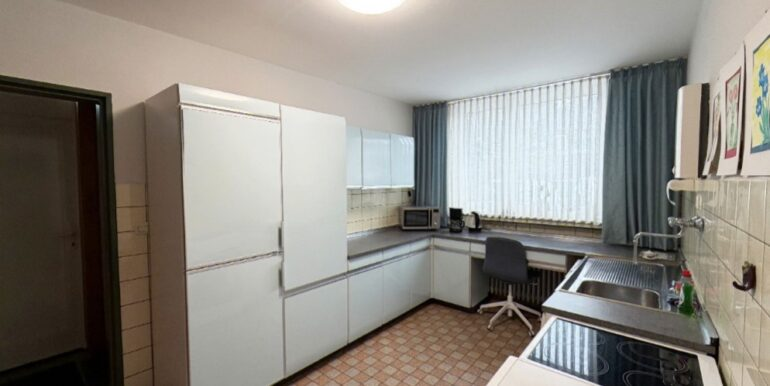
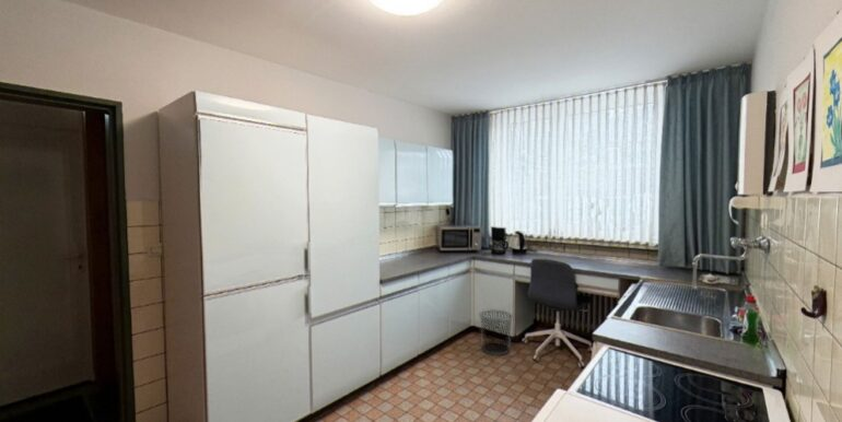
+ waste bin (494, 331)
